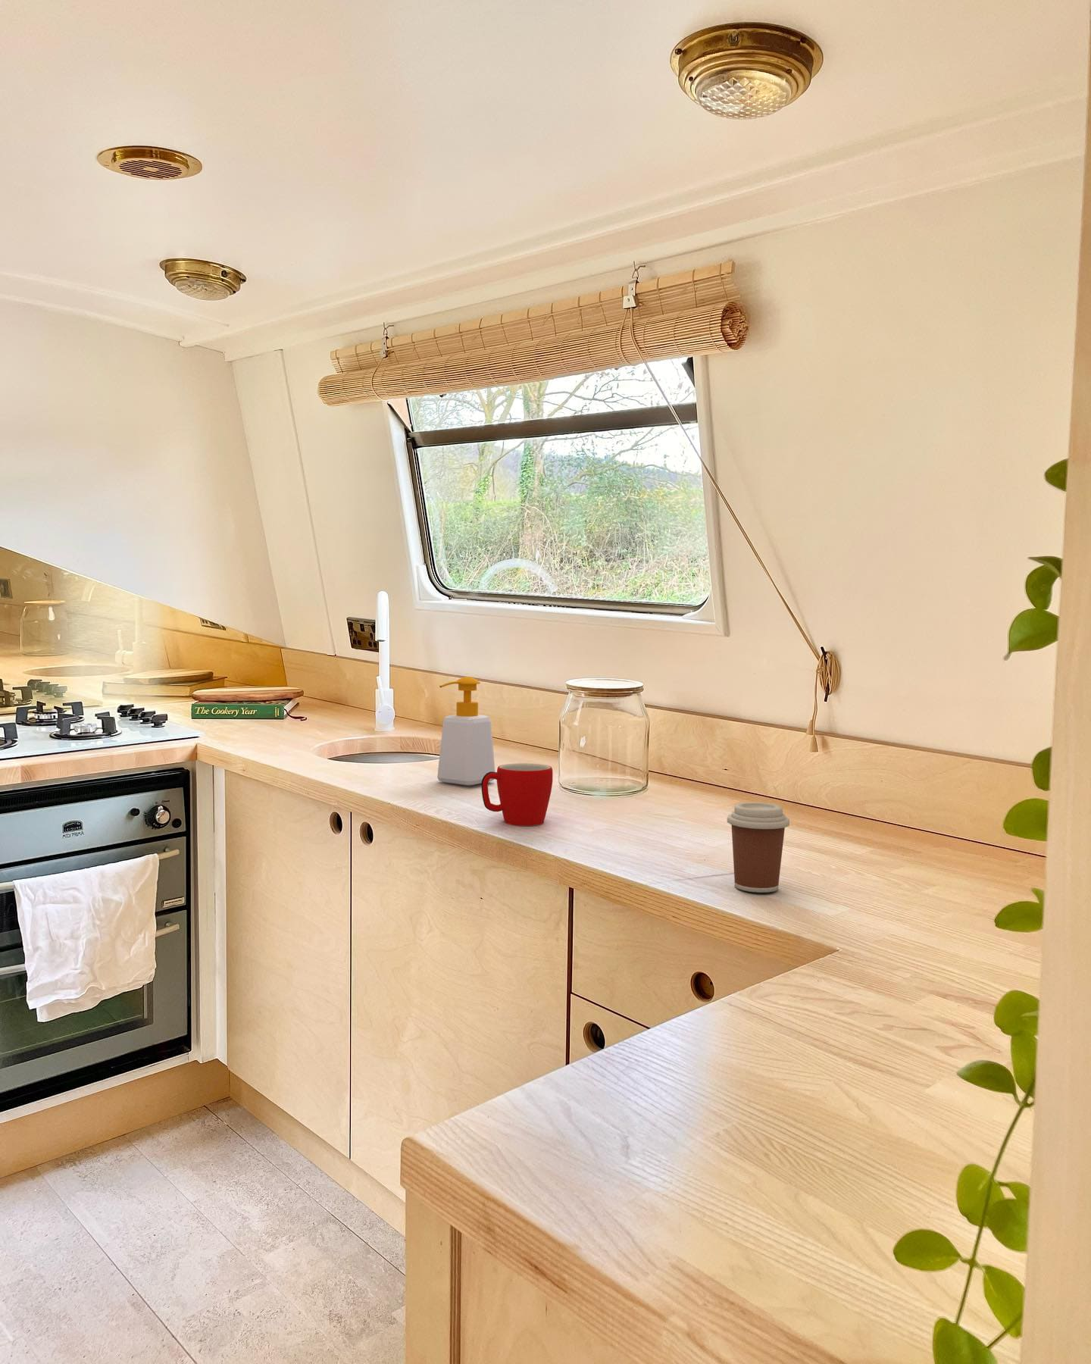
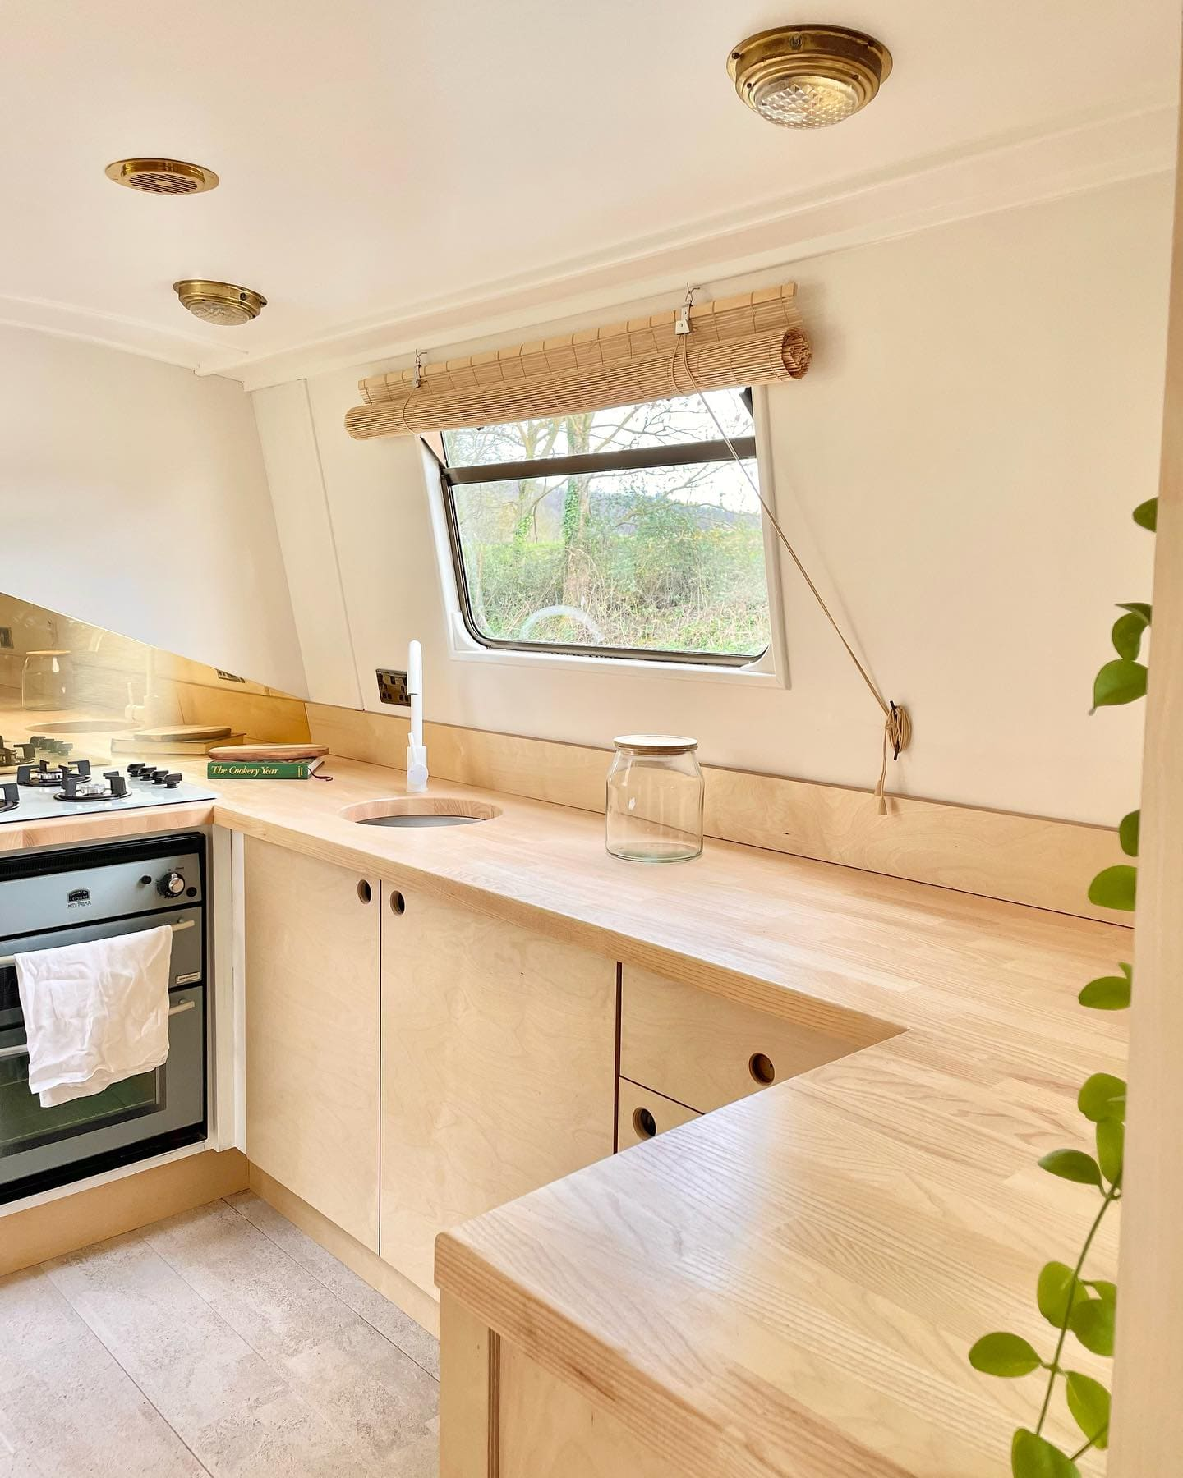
- mug (515, 795)
- soap bottle (461, 730)
- coffee cup (757, 846)
